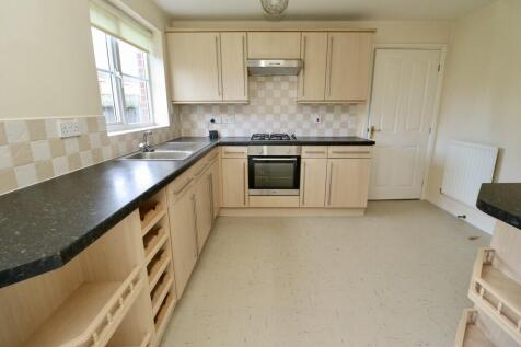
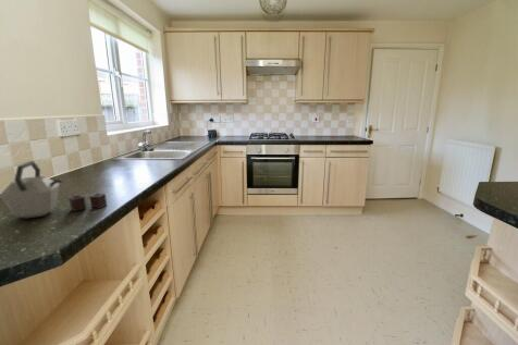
+ kettle (58, 186)
